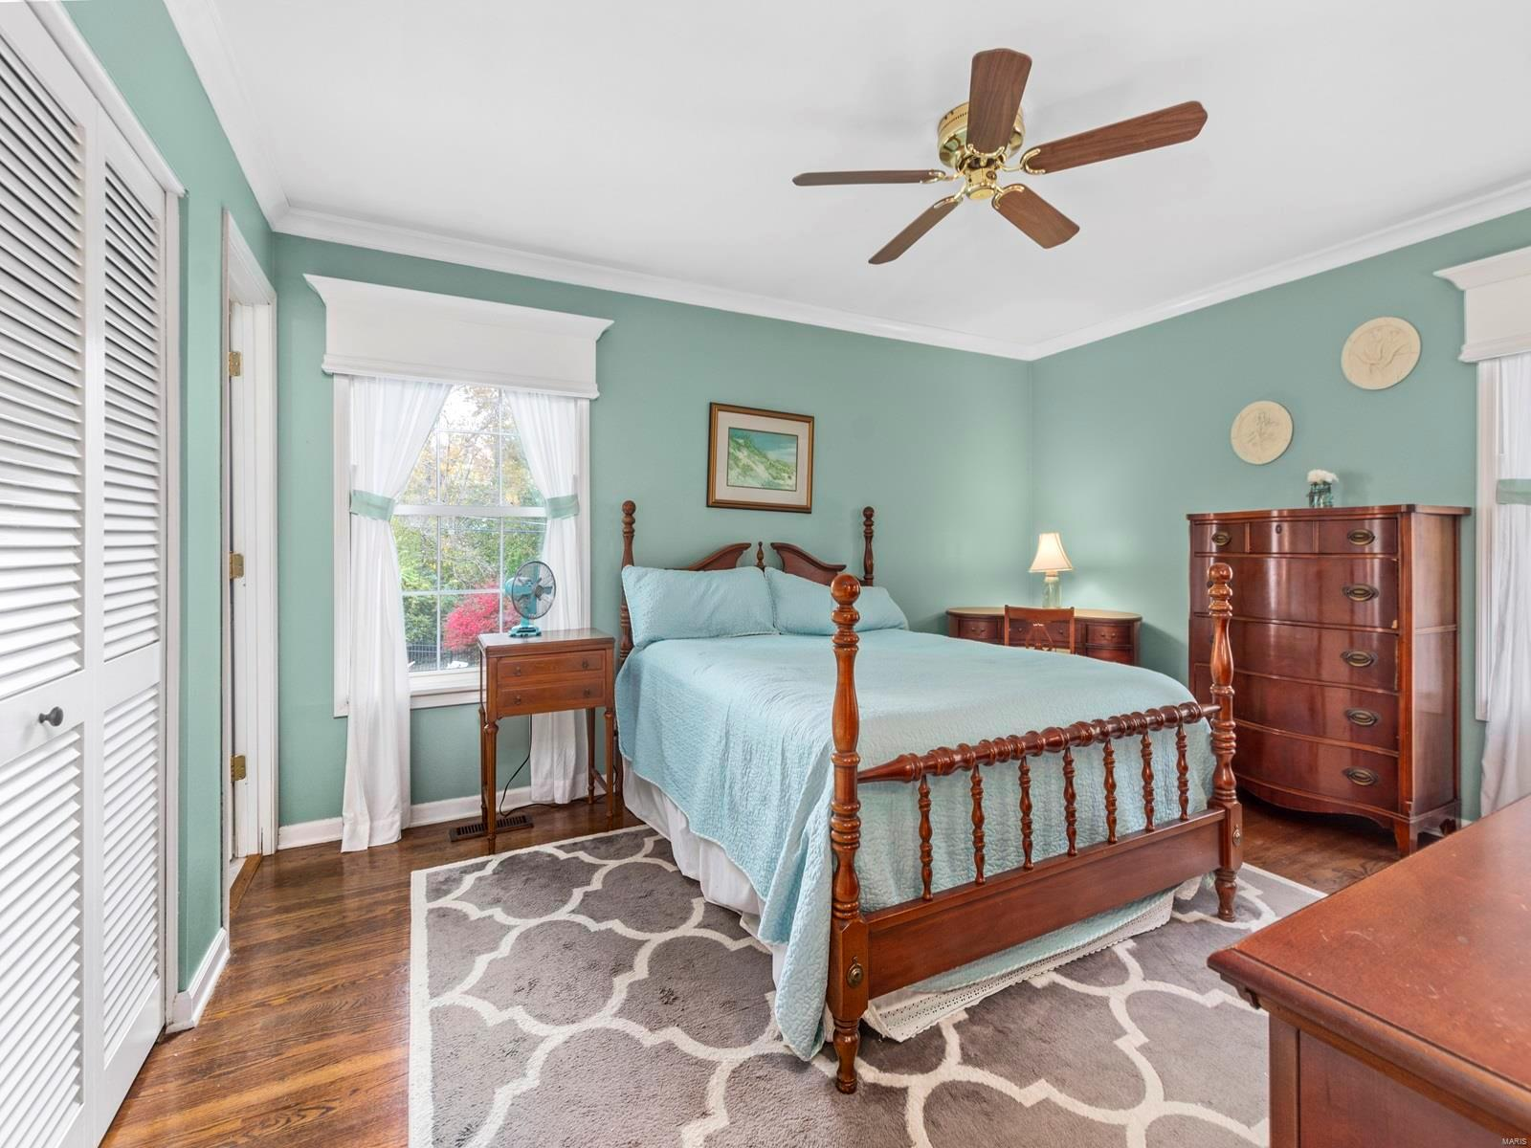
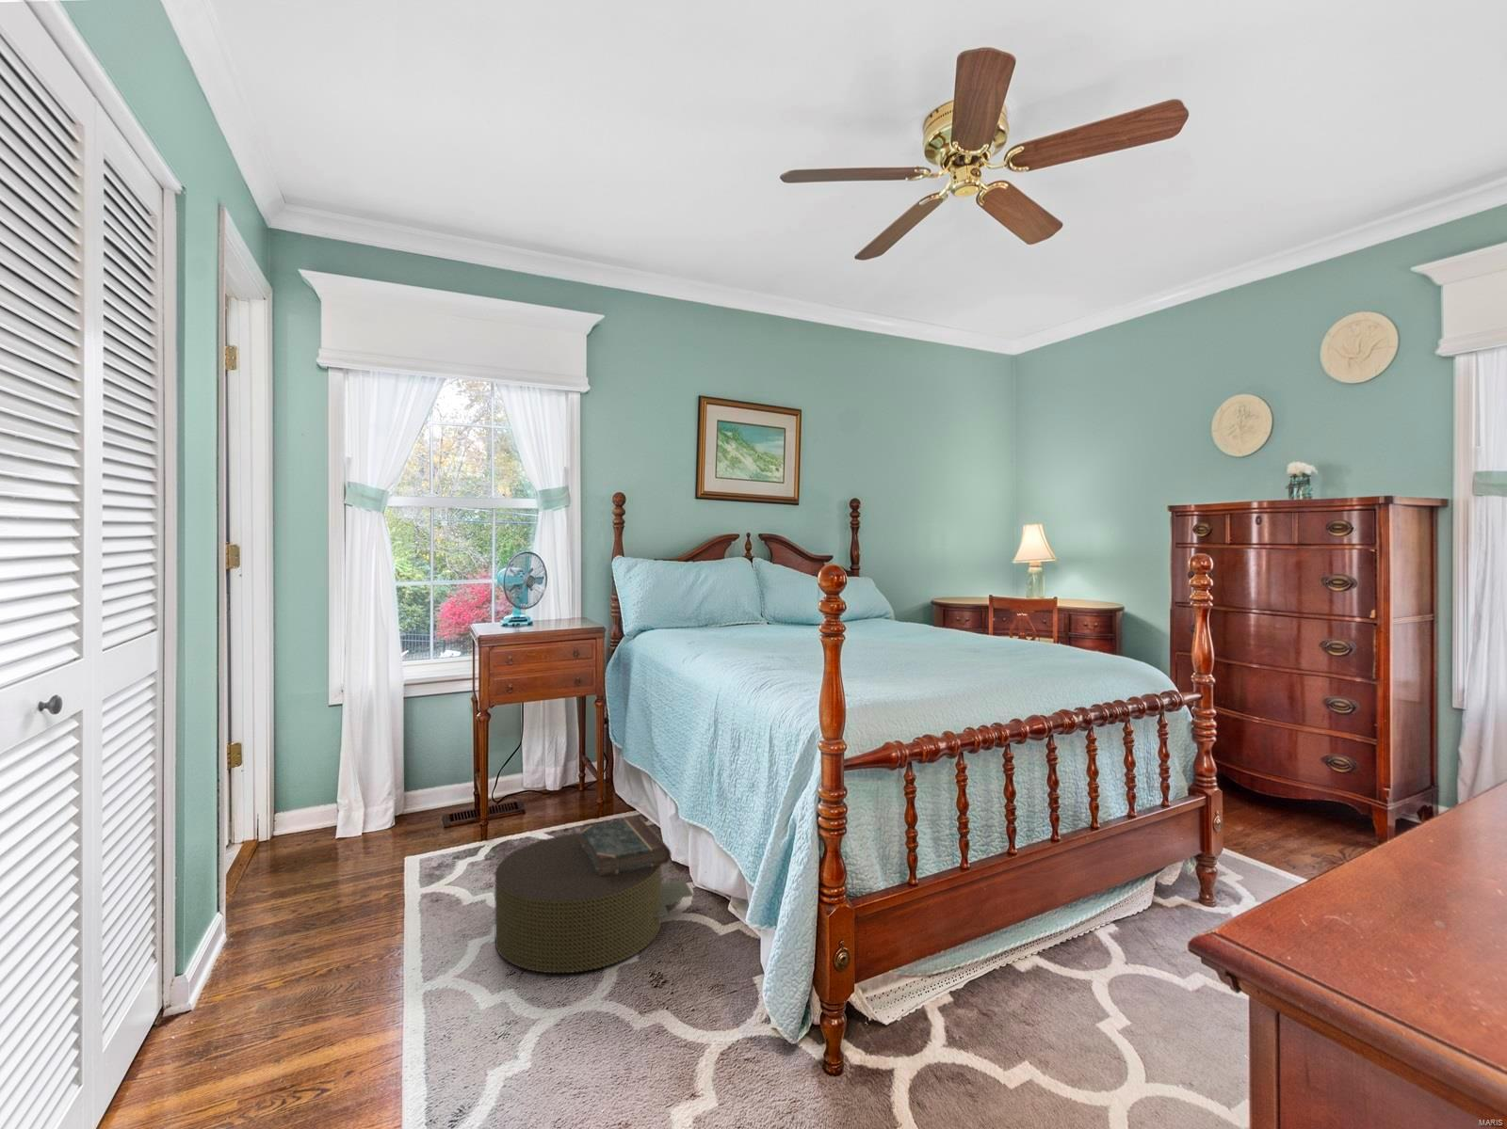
+ book (623, 843)
+ storage ottoman (596, 892)
